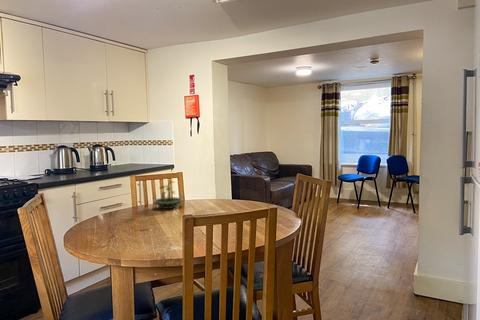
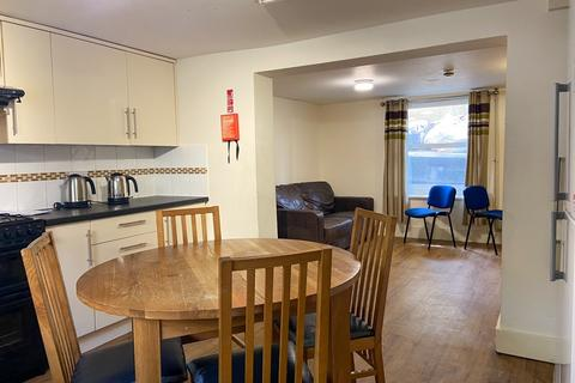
- terrarium (168, 184)
